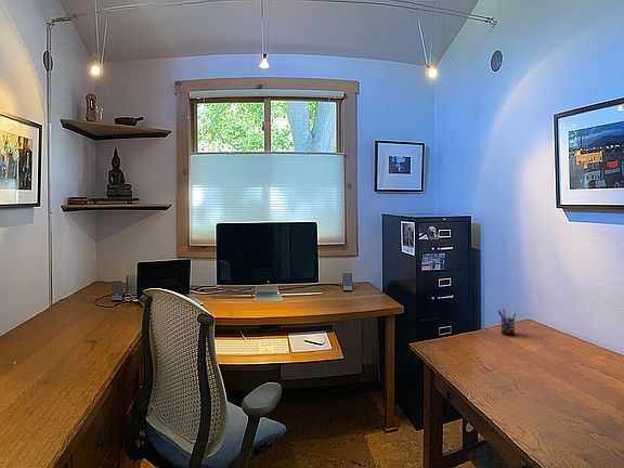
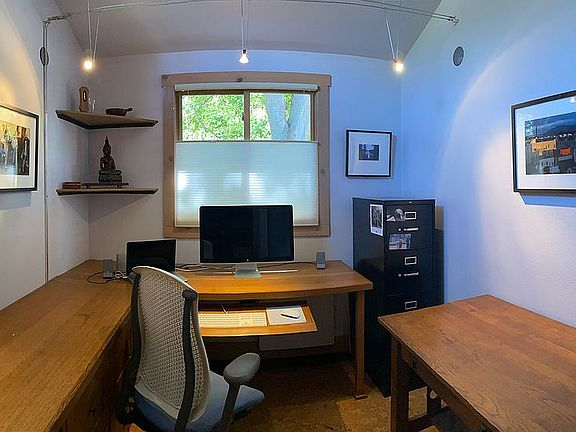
- pen holder (508, 321)
